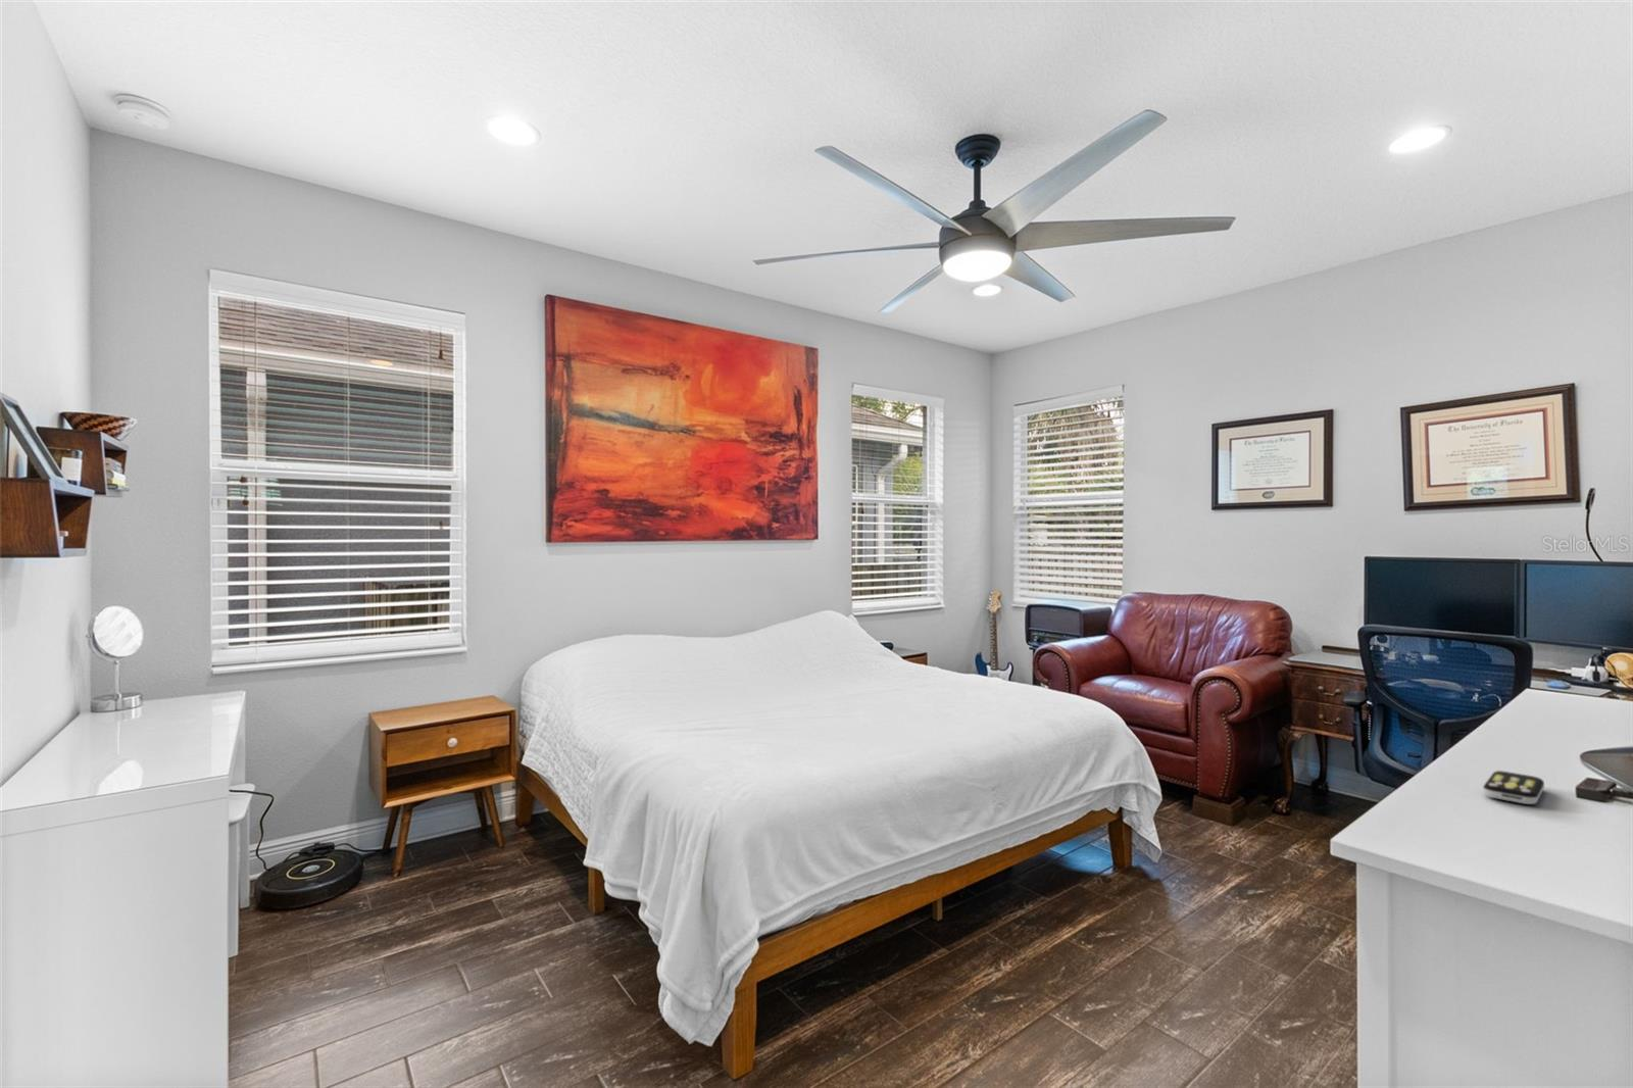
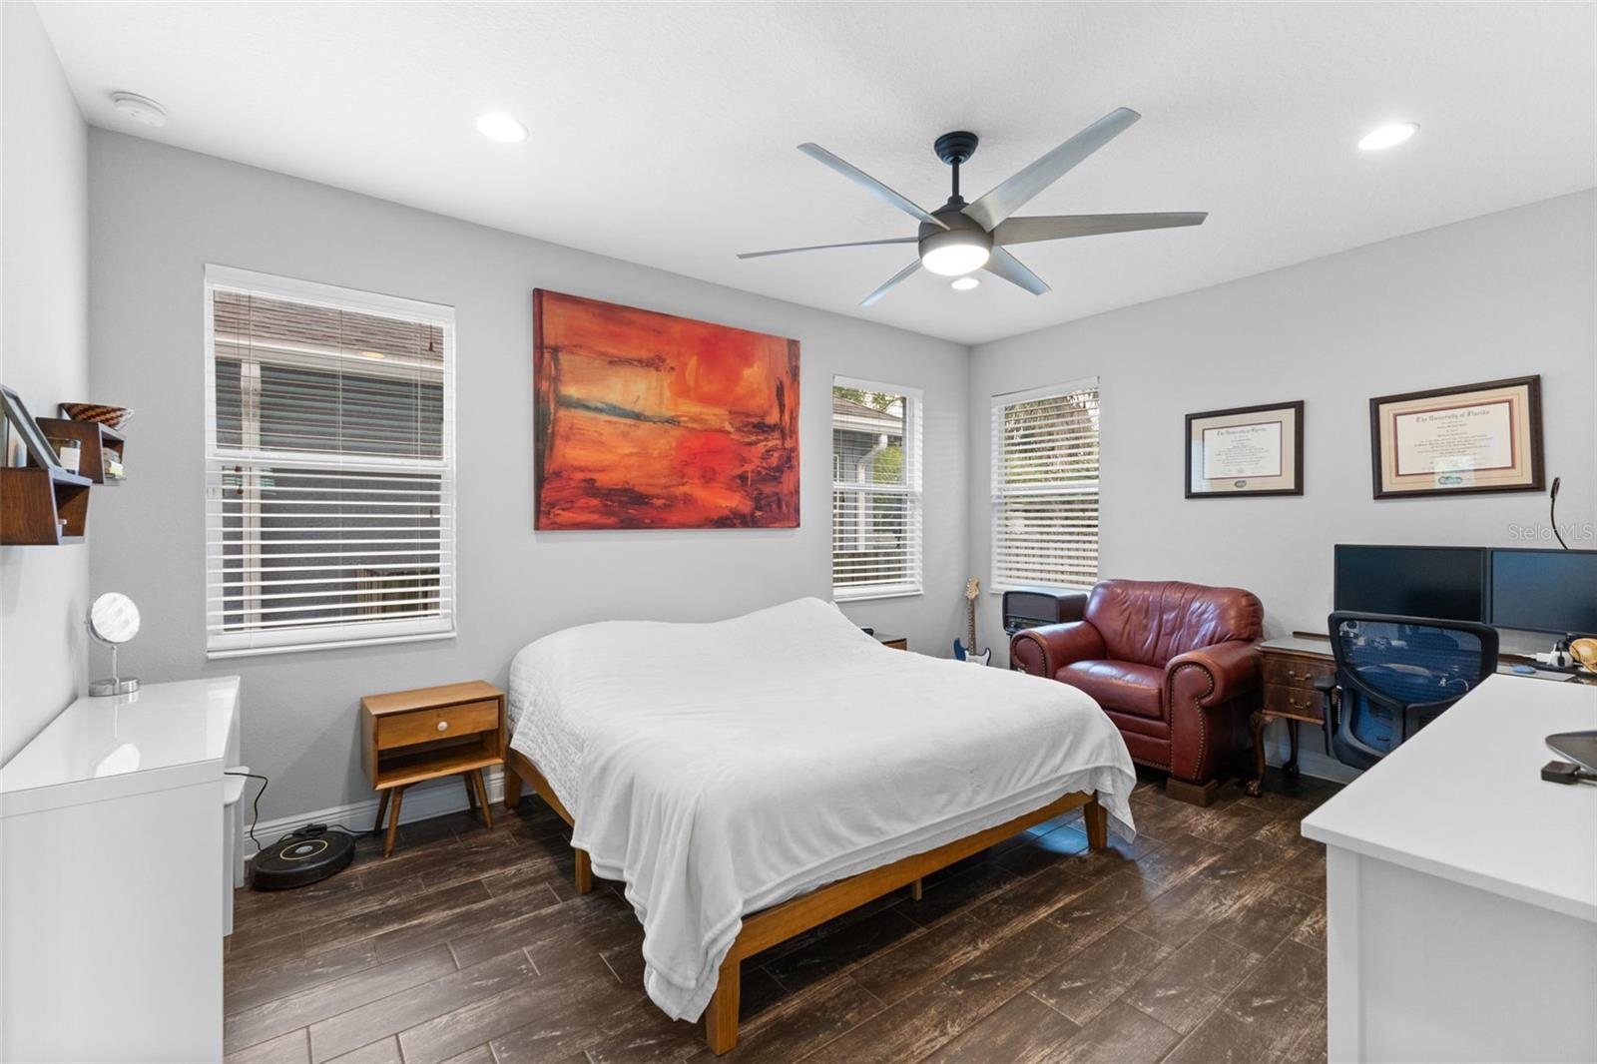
- remote control (1514, 786)
